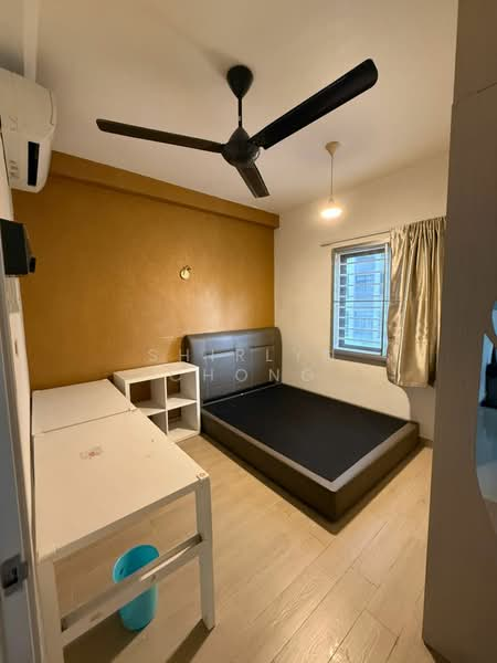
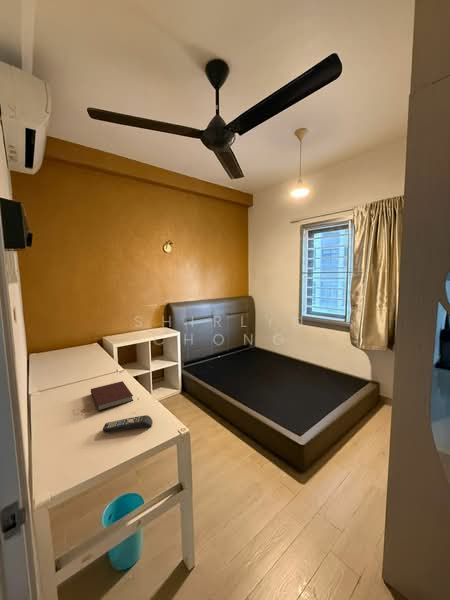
+ notebook (111, 394)
+ remote control (128, 423)
